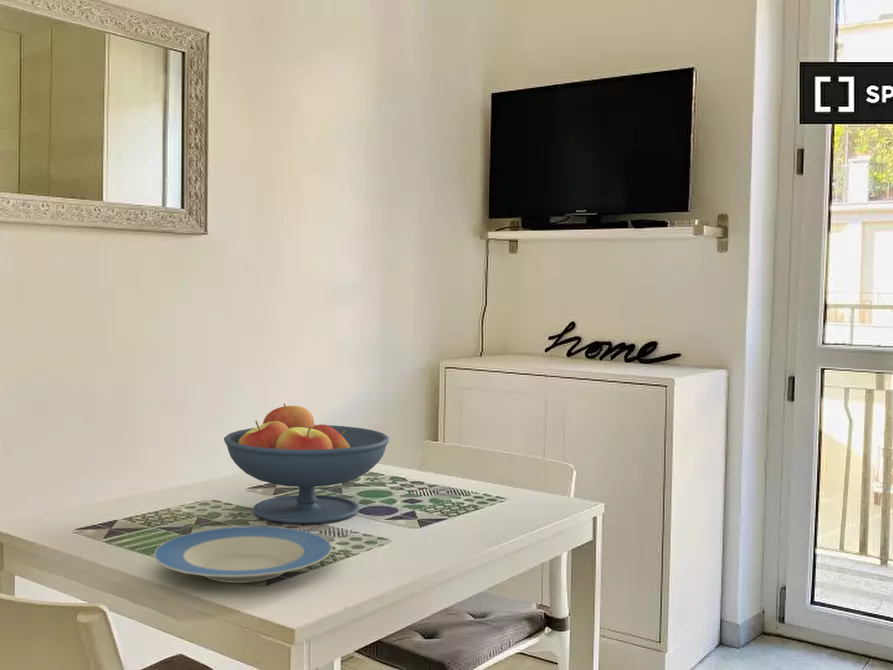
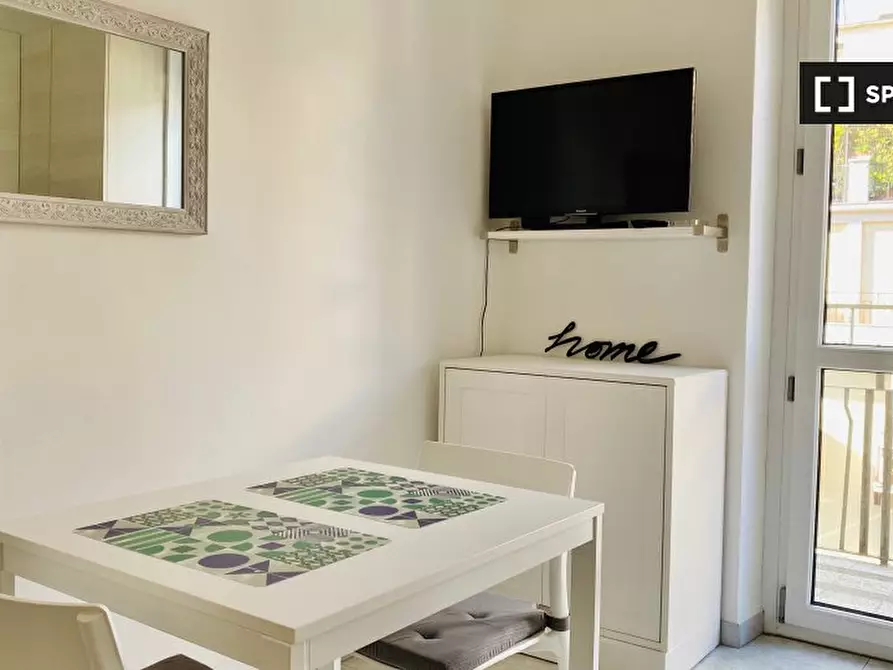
- fruit bowl (307, 460)
- plate (244, 559)
